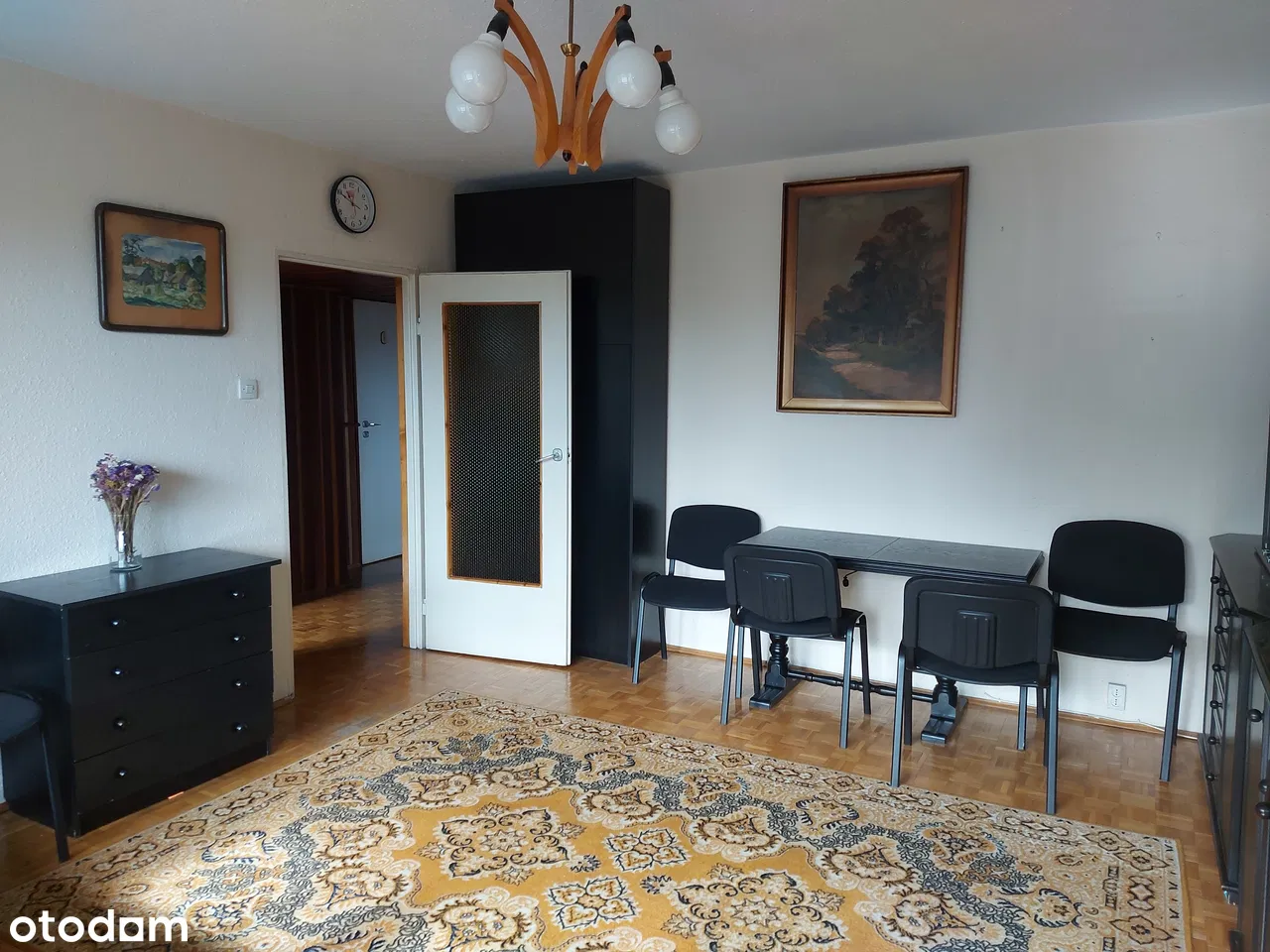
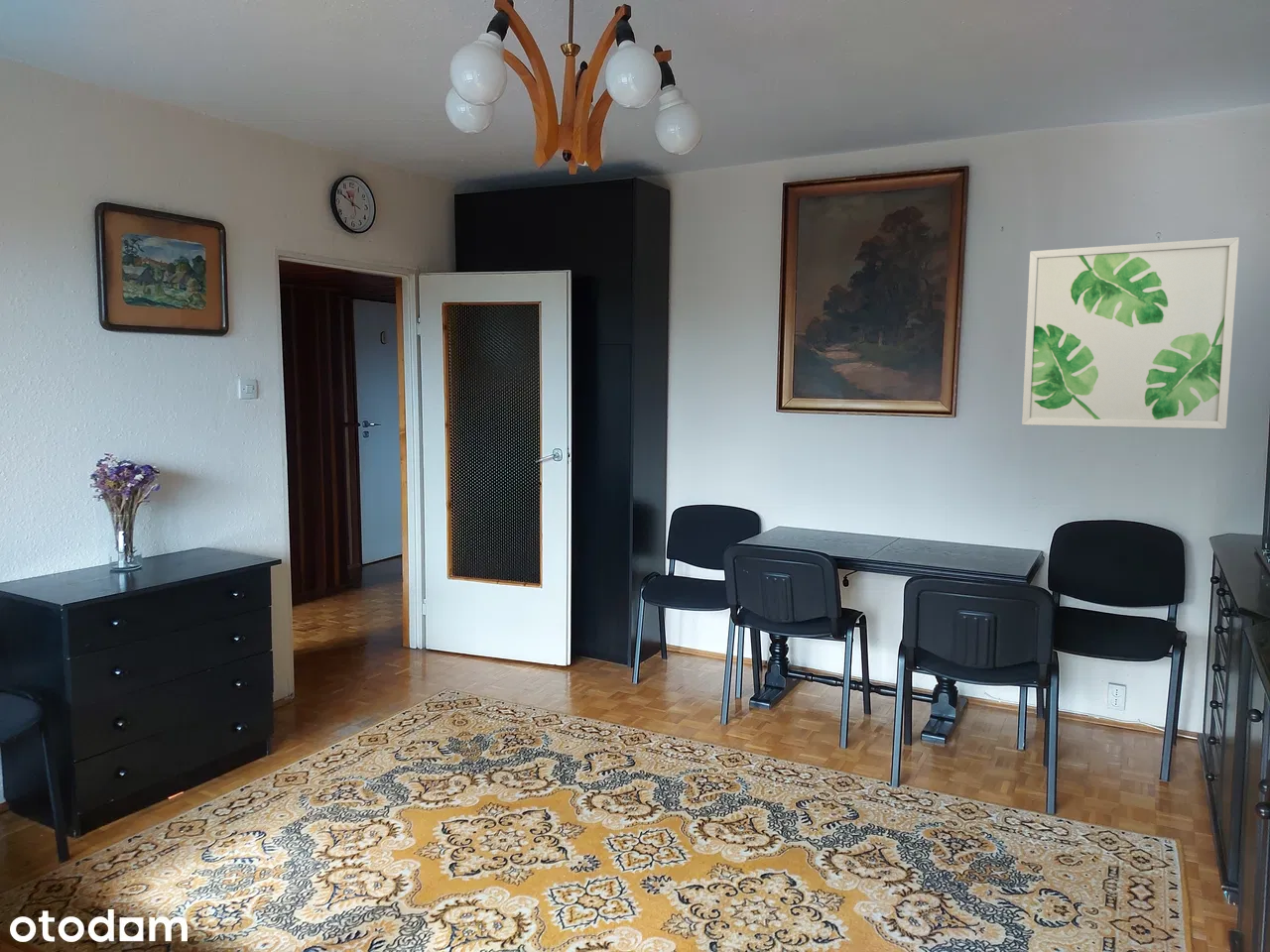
+ wall art (1124, 336)
